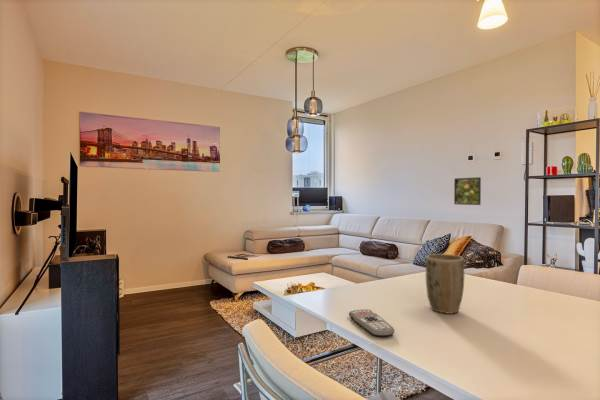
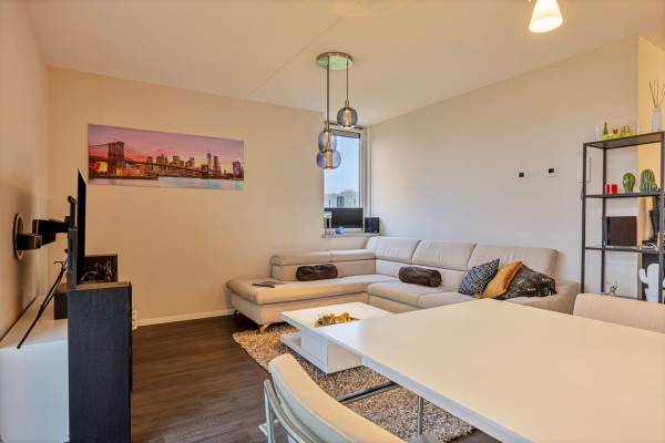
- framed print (467, 191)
- remote control (371, 322)
- plant pot (444, 283)
